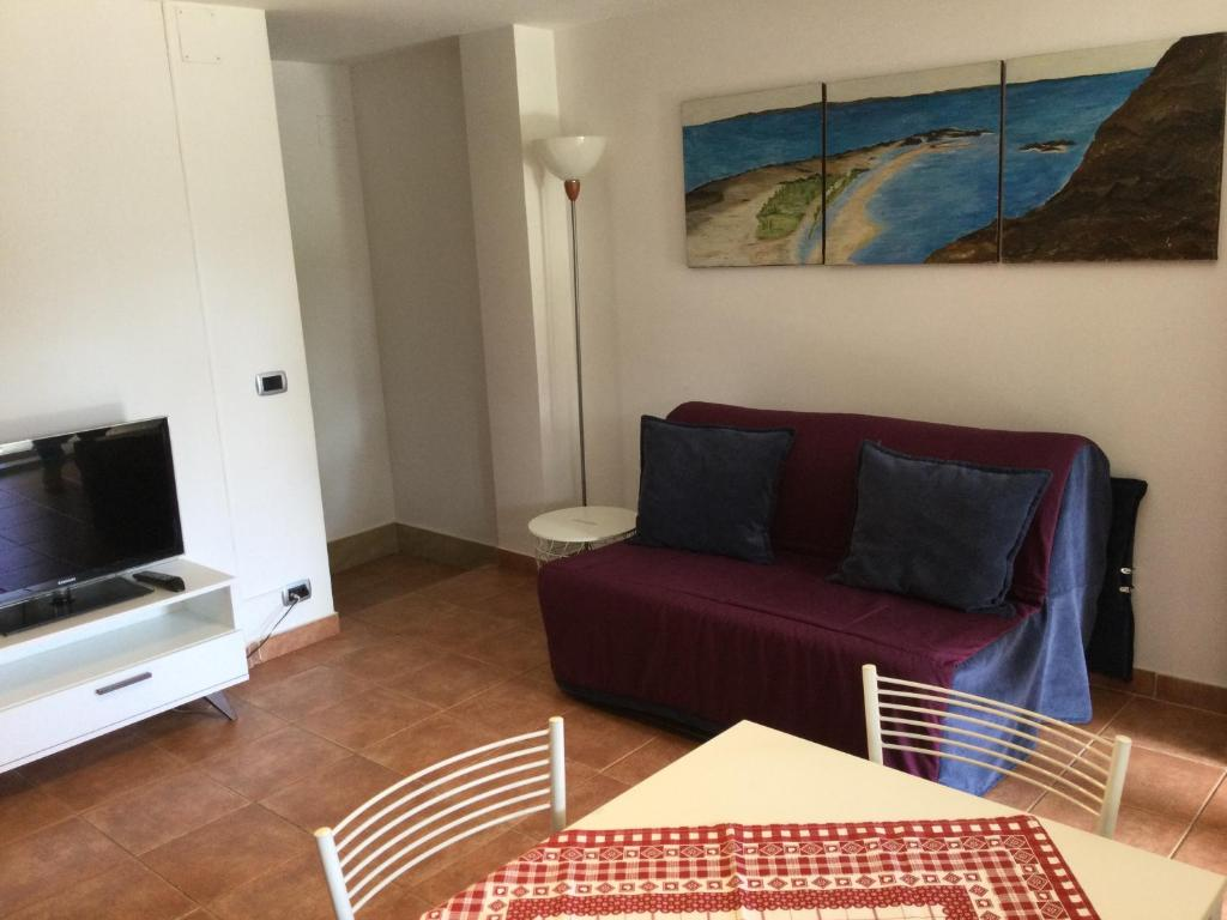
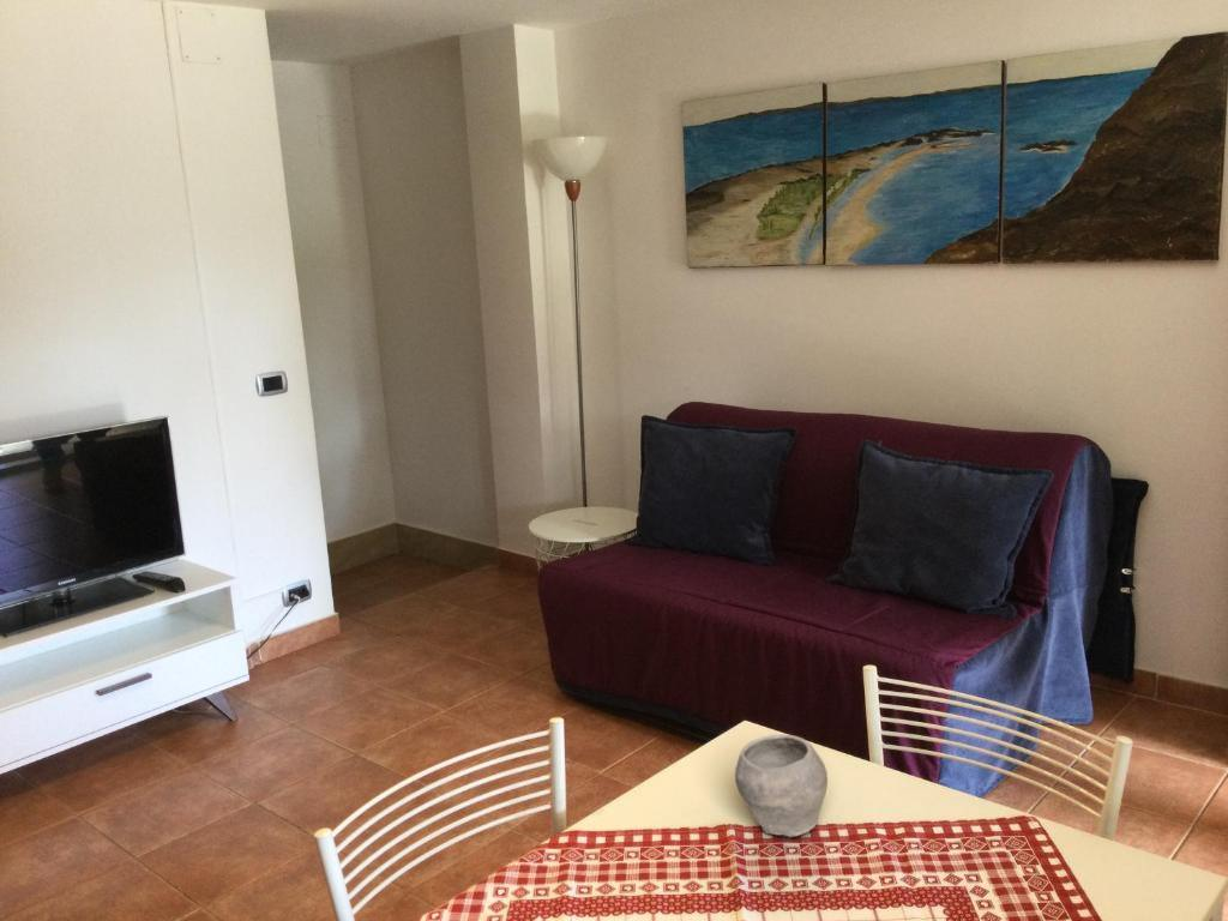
+ bowl (781, 784)
